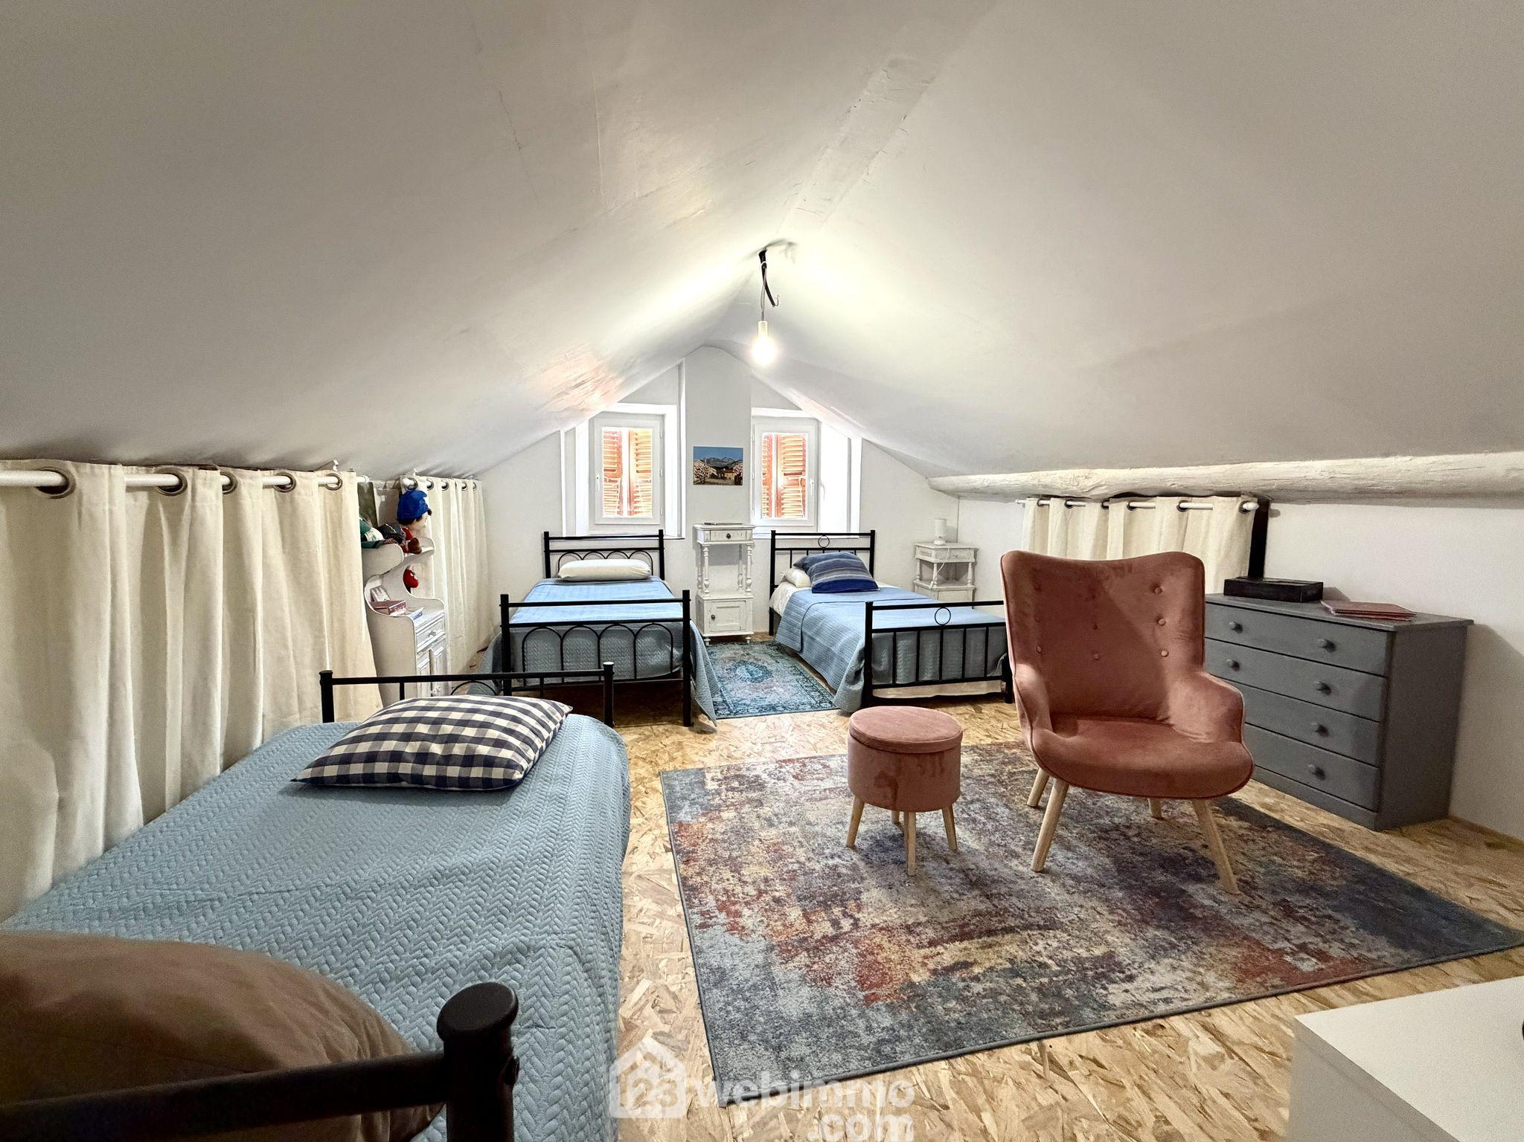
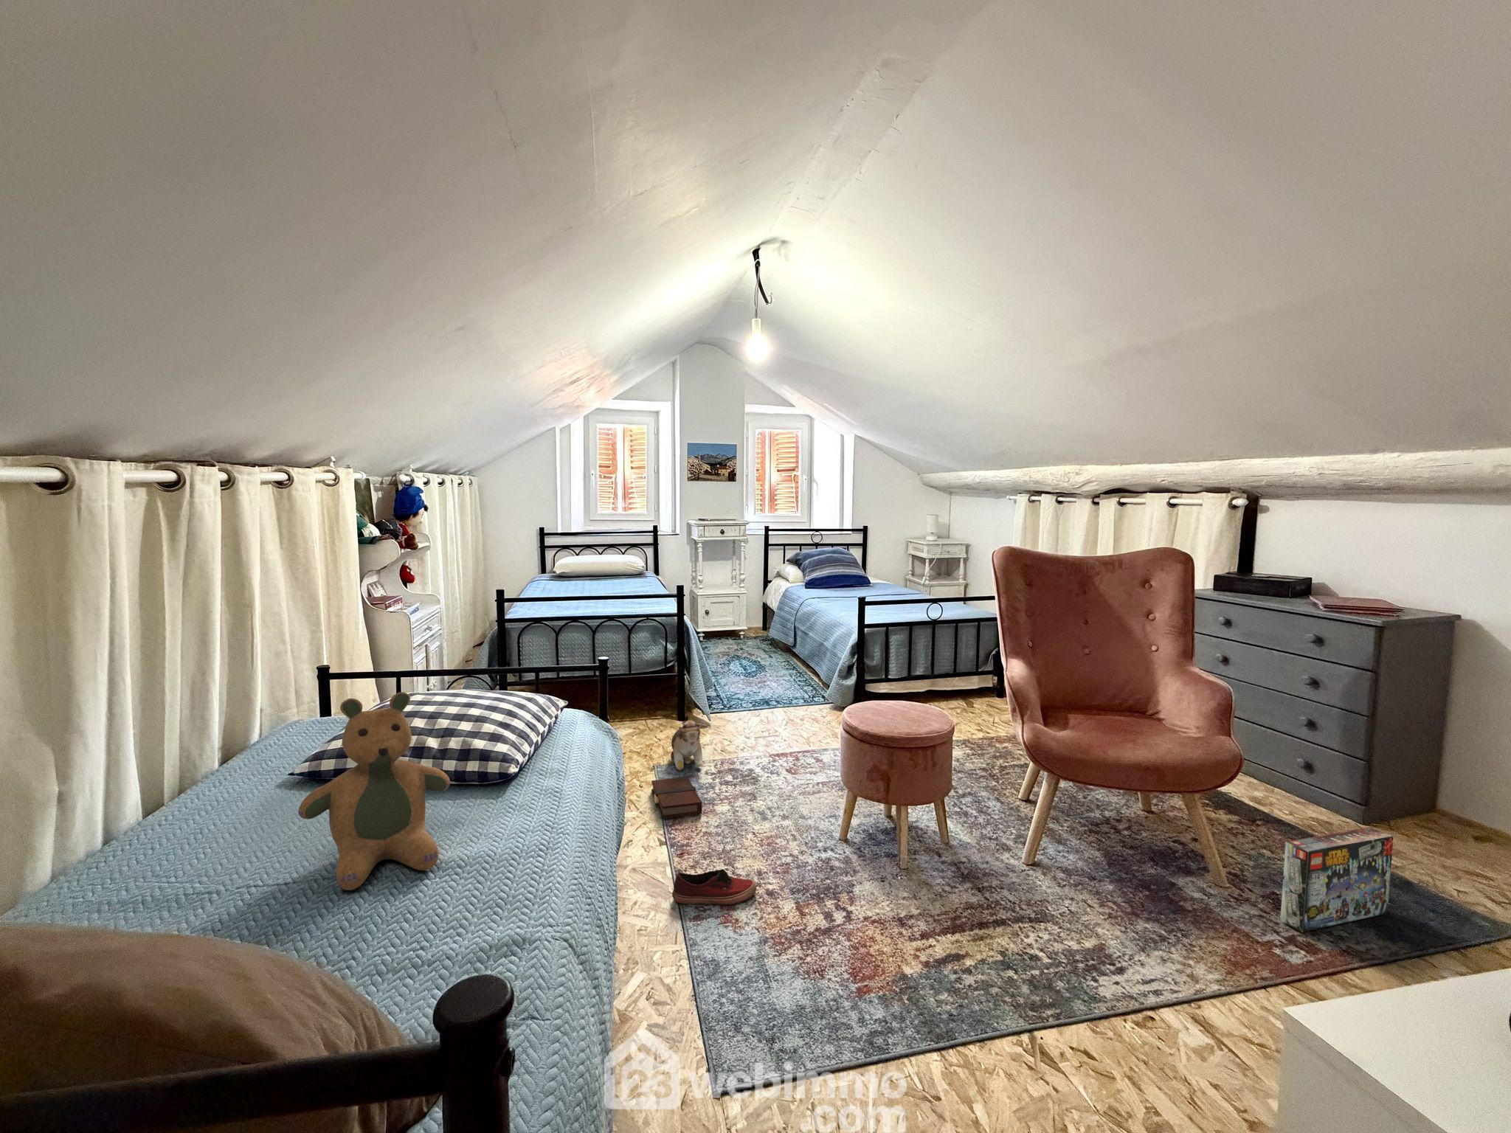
+ teddy bear (381, 781)
+ shoe (715, 883)
+ box (1337, 878)
+ plush toy (686, 737)
+ book (675, 796)
